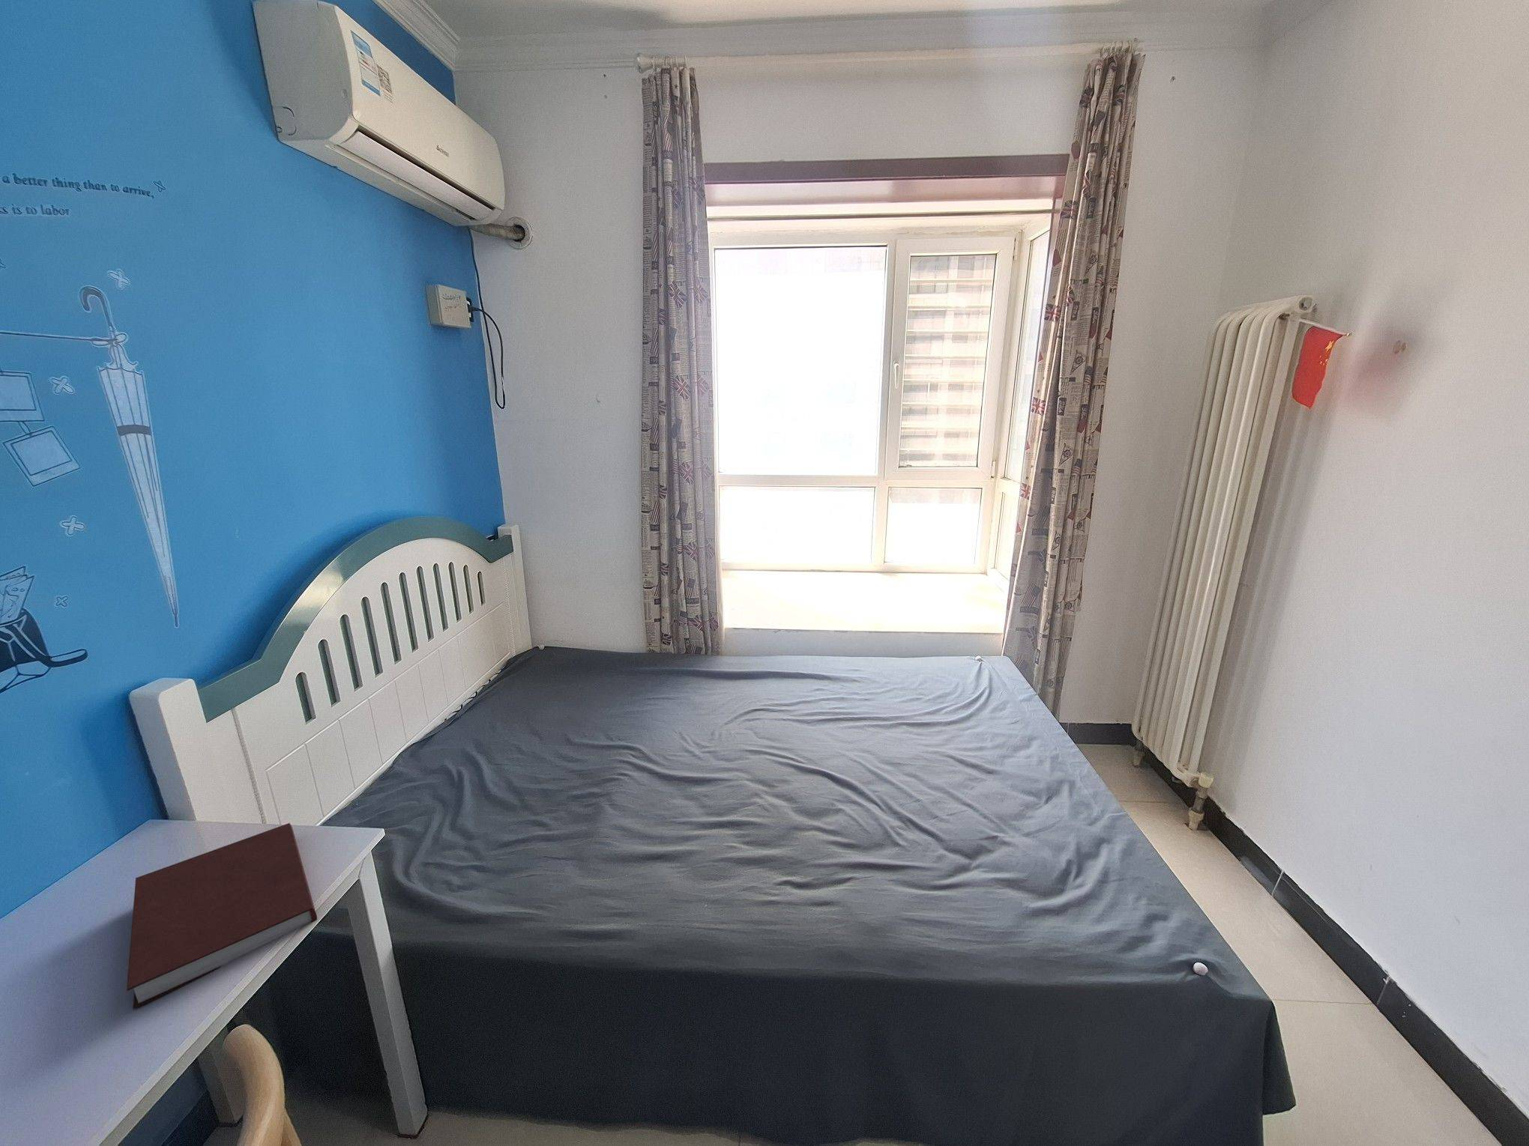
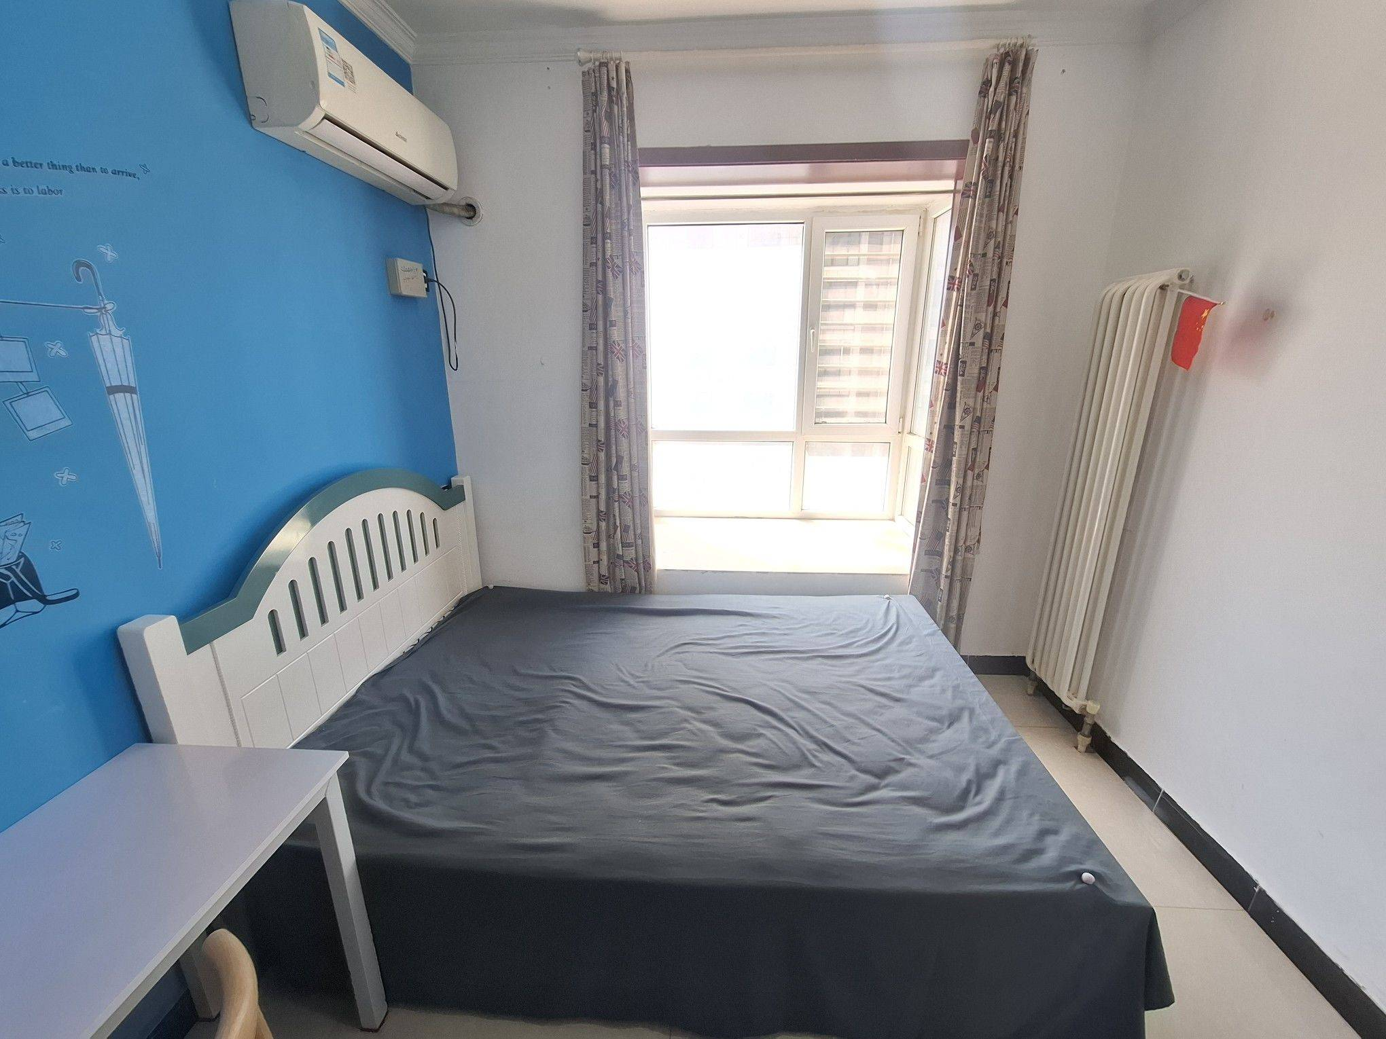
- notebook (225, 900)
